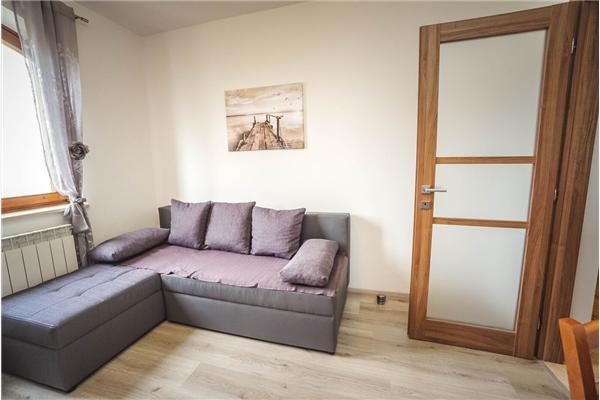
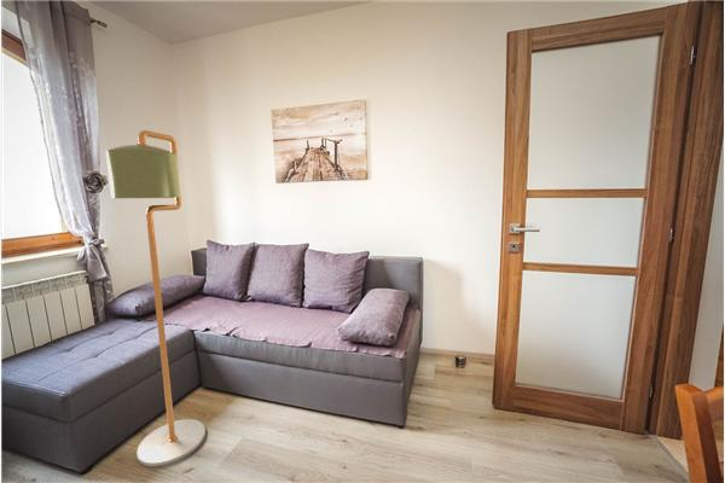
+ floor lamp (160, 295)
